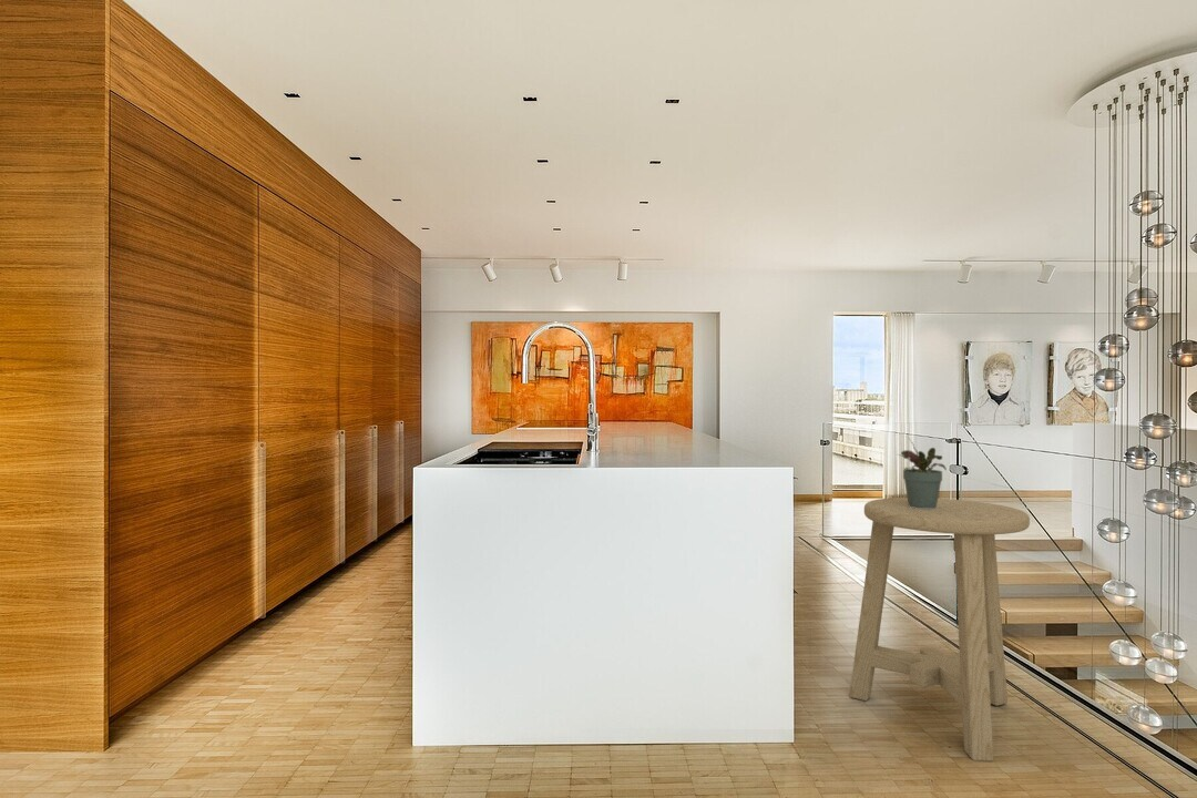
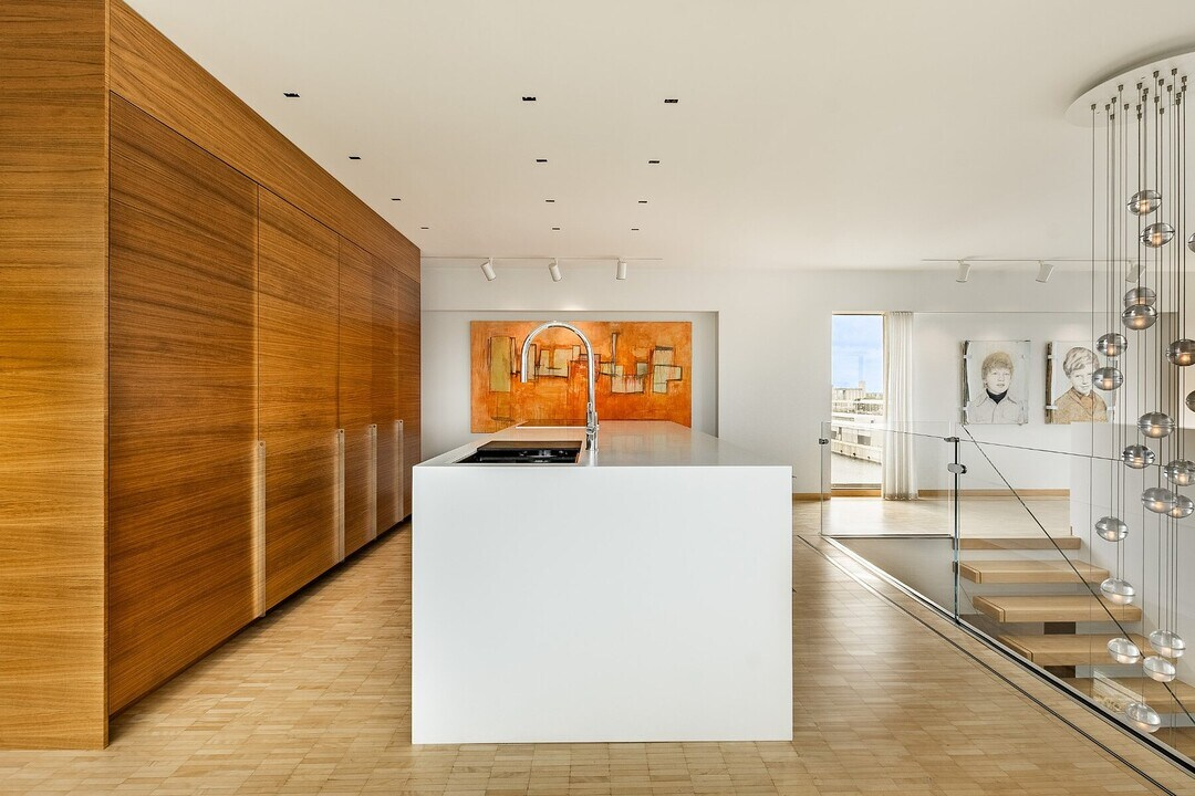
- stool (958, 611)
- potted plant (918, 471)
